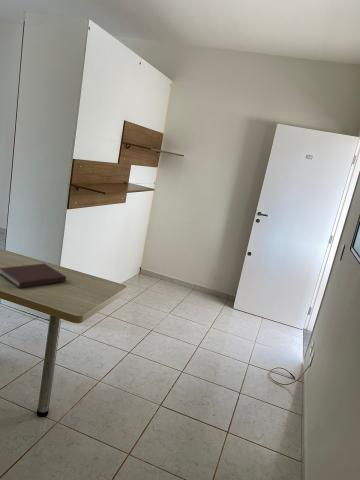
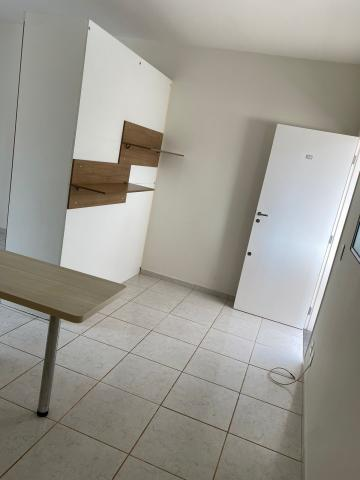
- notebook (32, 275)
